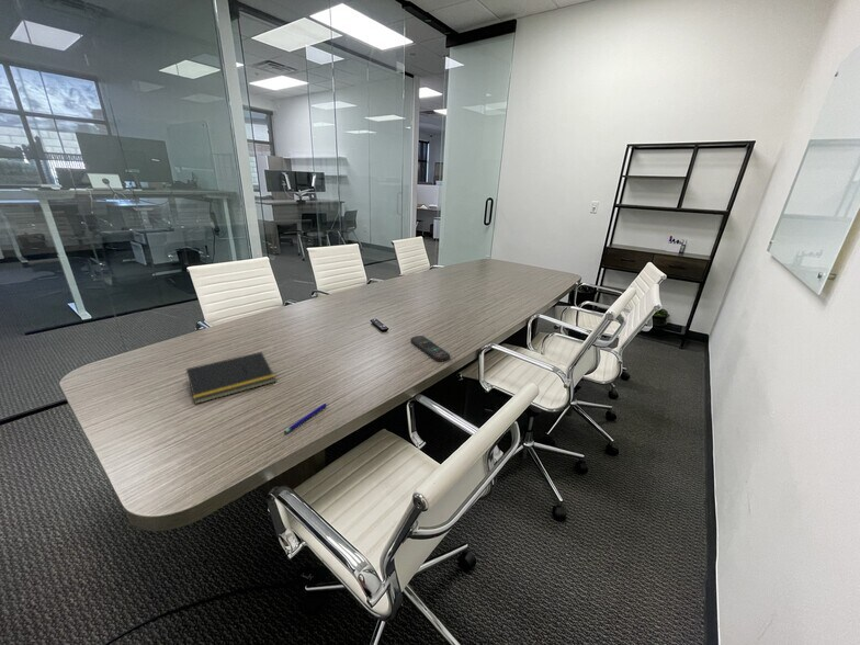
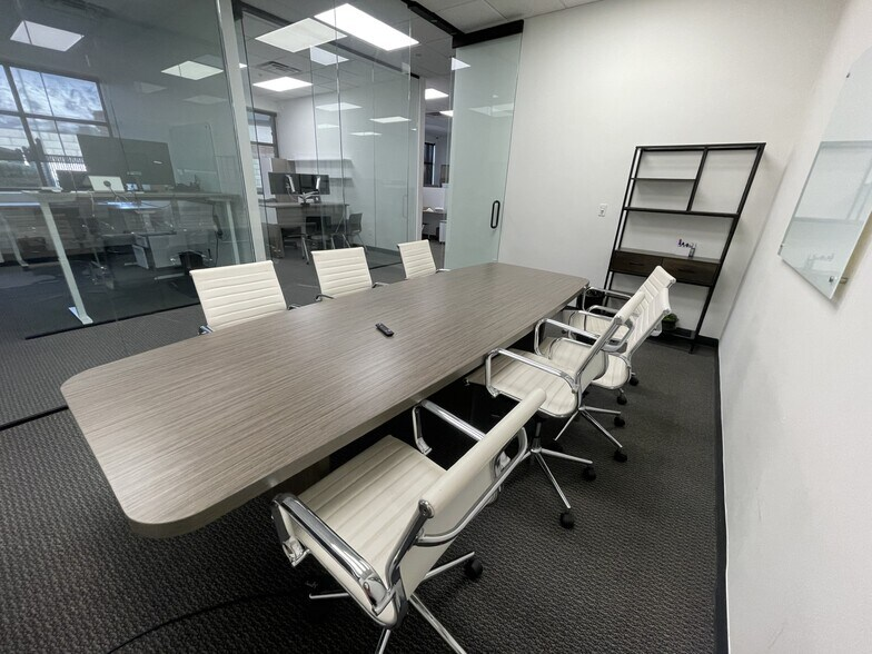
- notepad (231, 375)
- remote control (429, 347)
- pen (306, 417)
